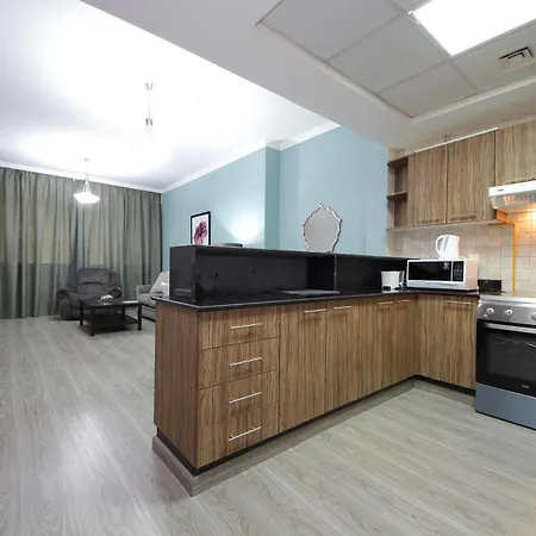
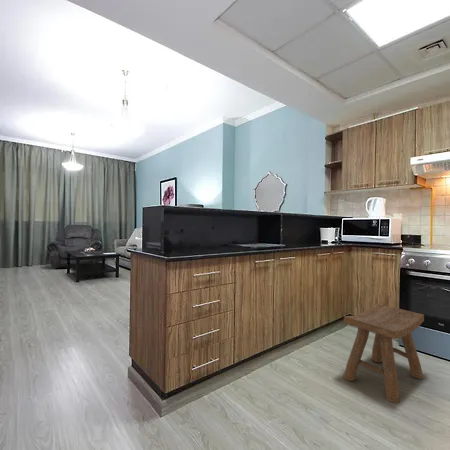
+ stool (384, 346)
